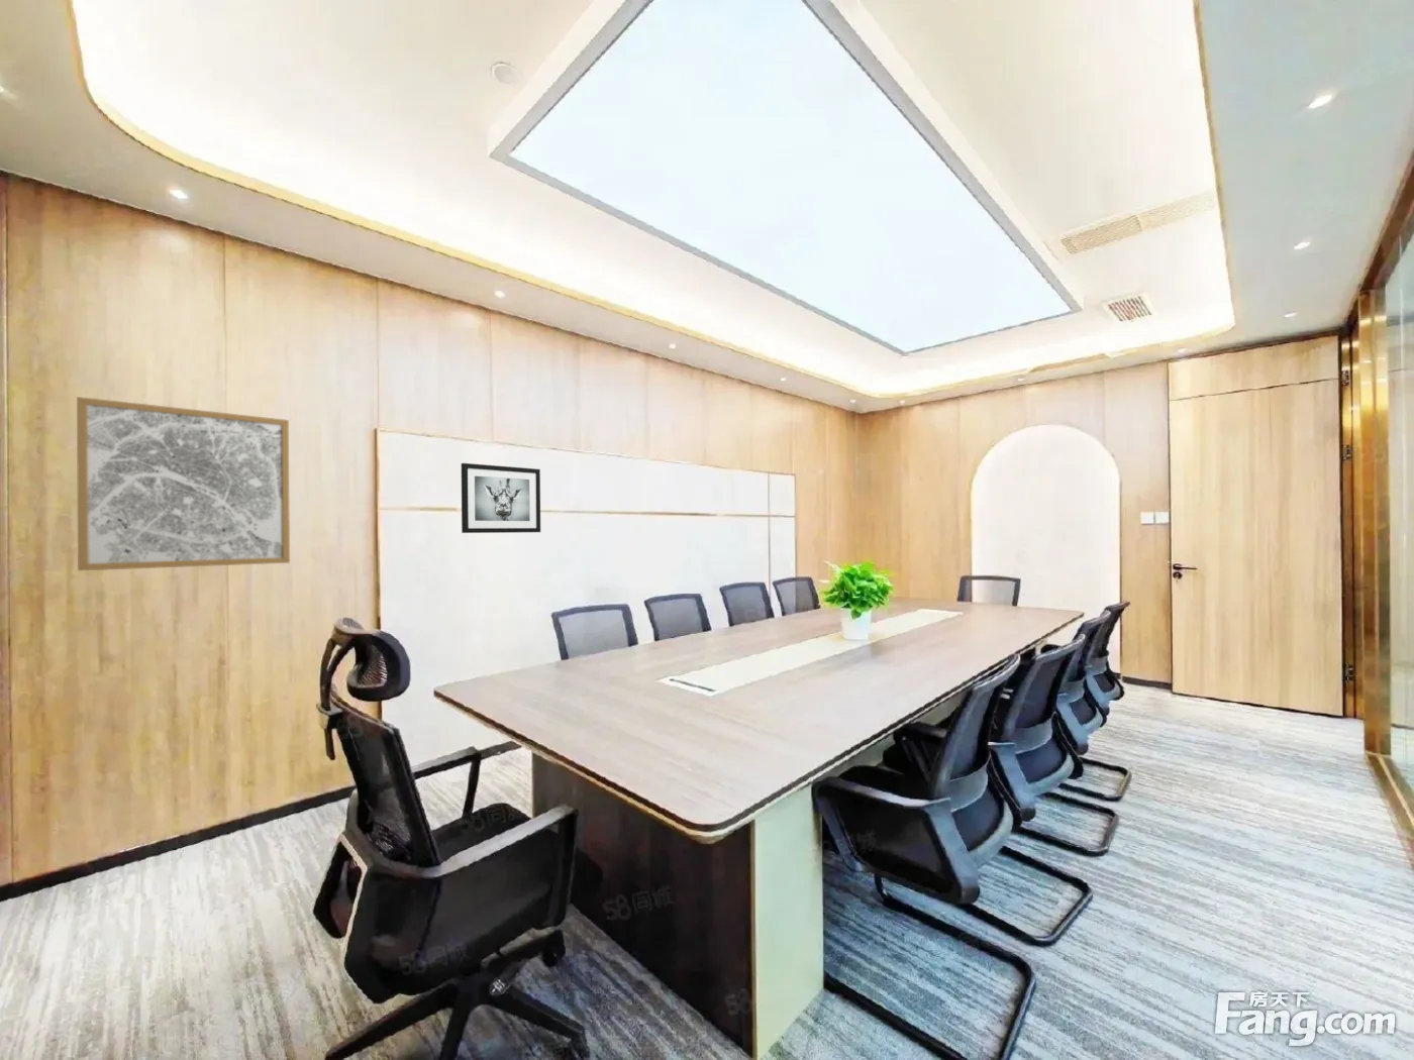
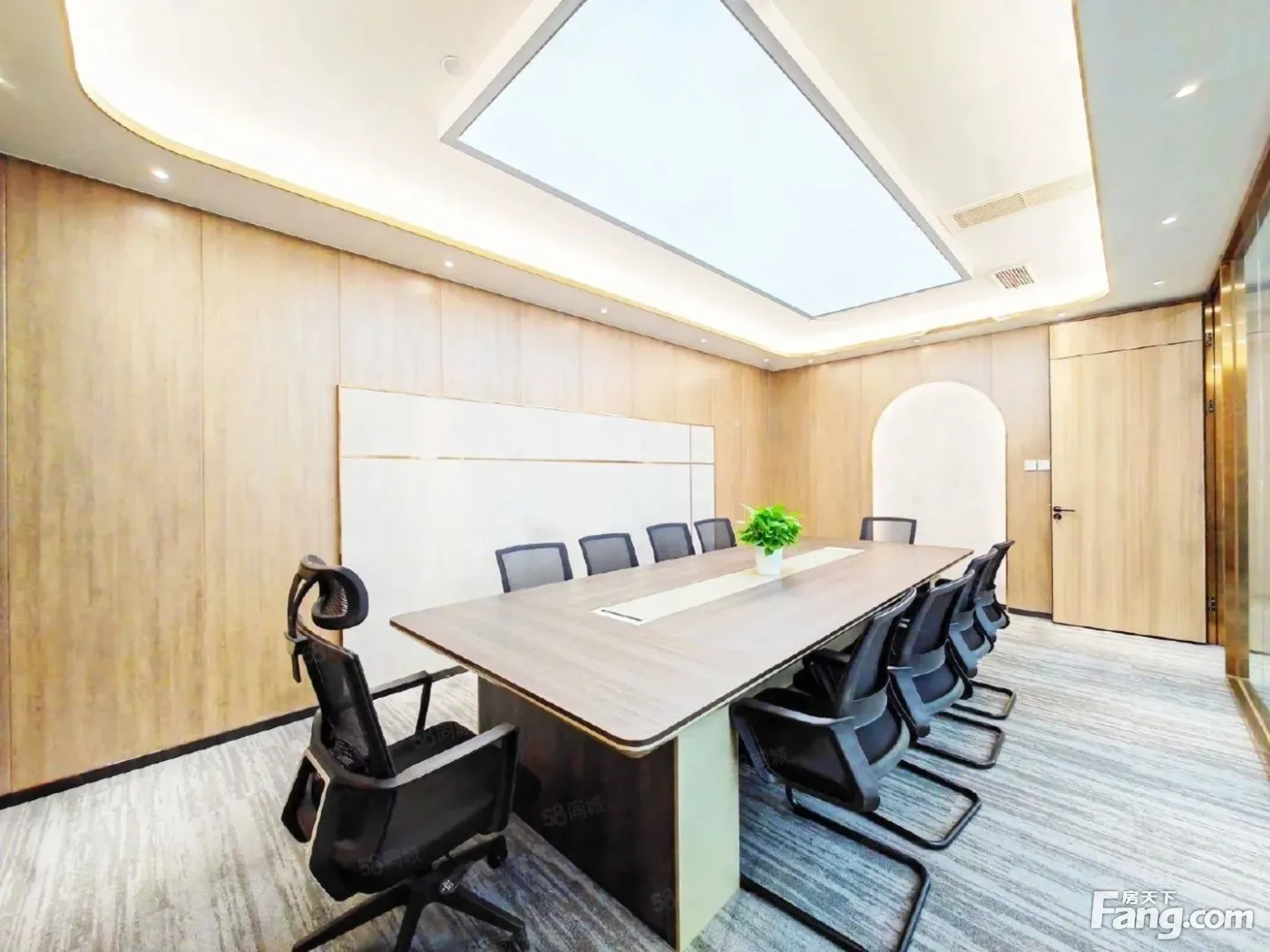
- wall art (193, 488)
- wall art (502, 499)
